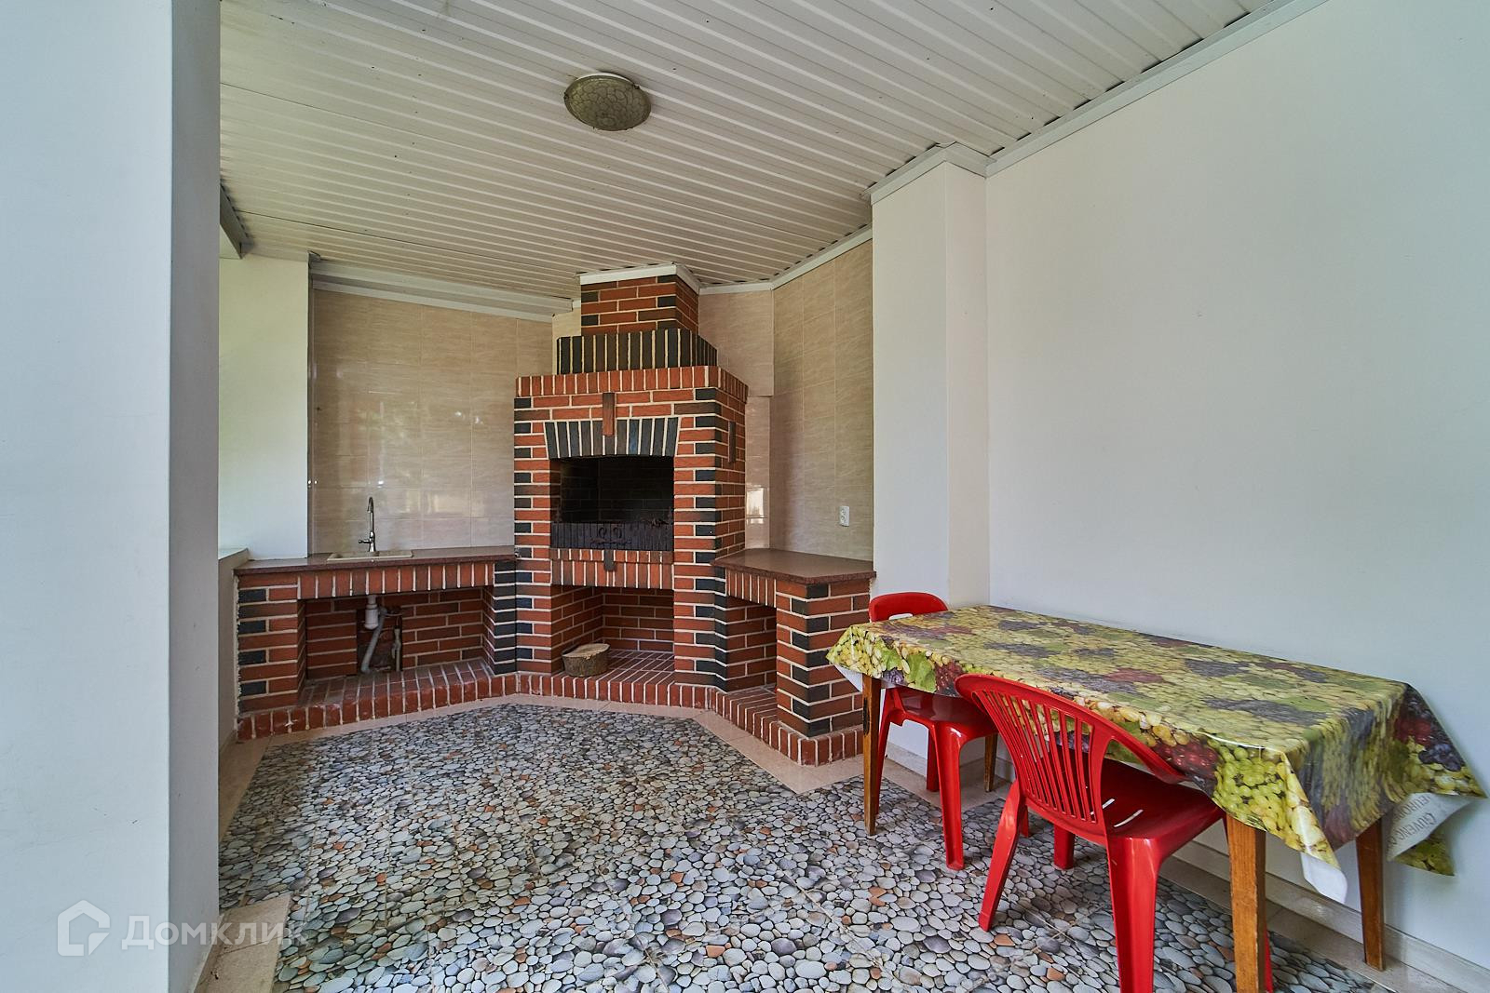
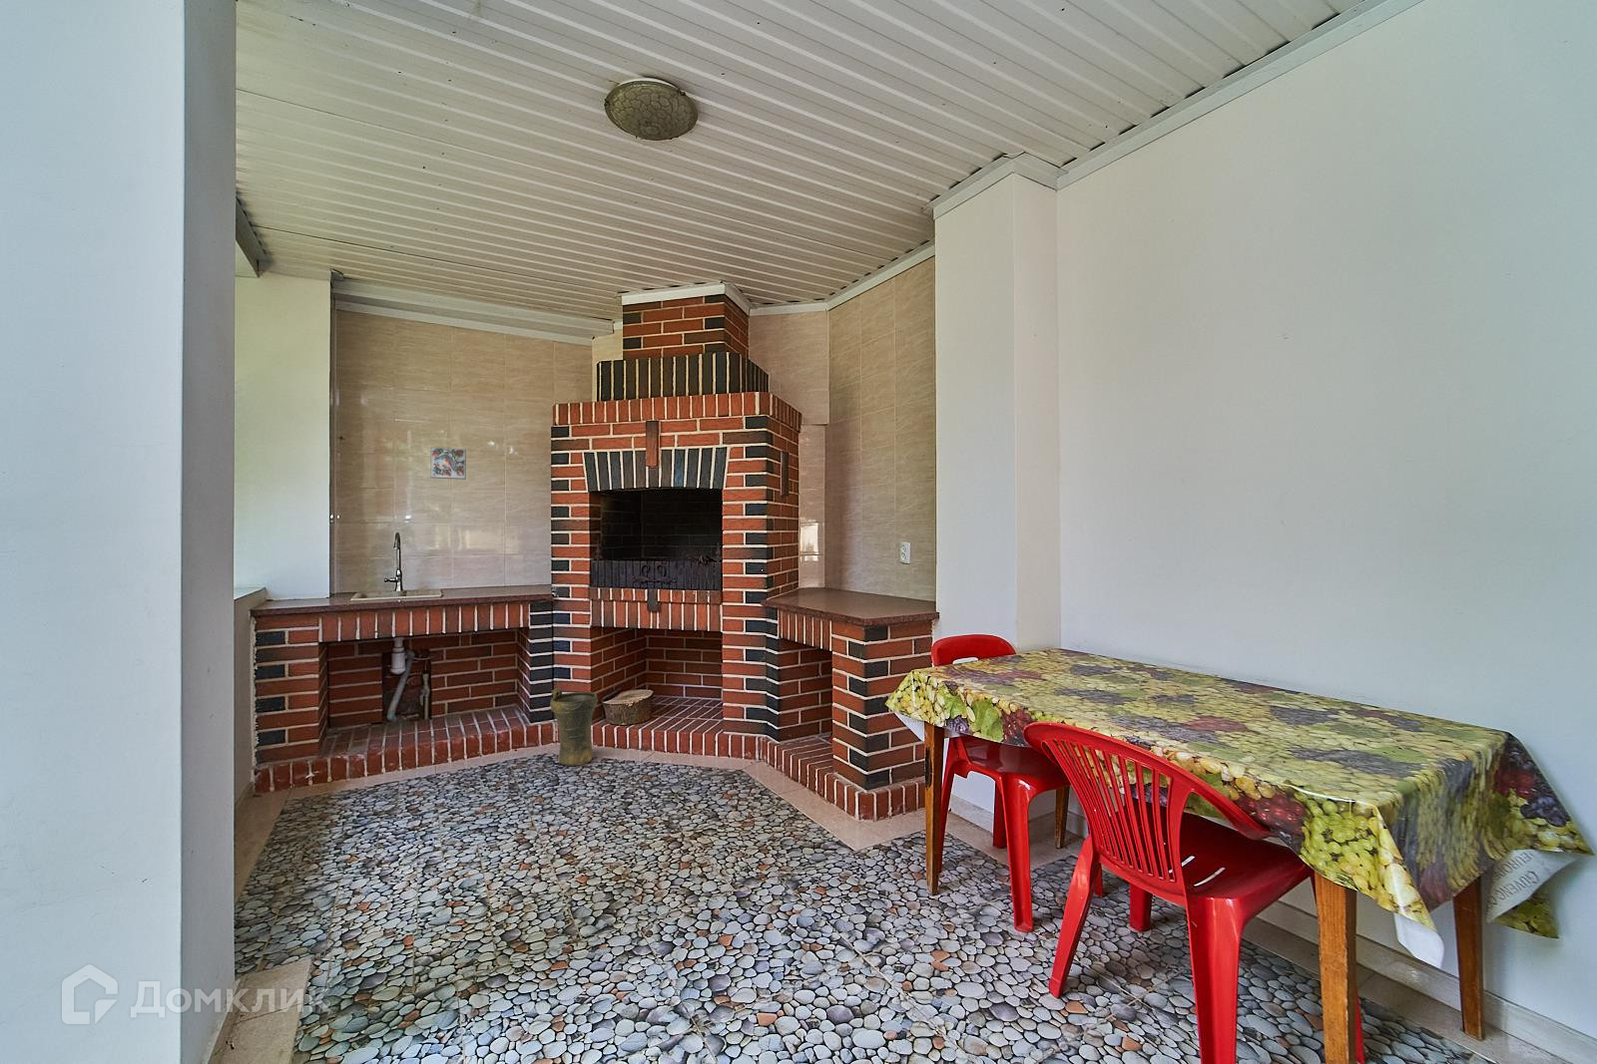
+ decorative tile (448, 463)
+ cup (573, 724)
